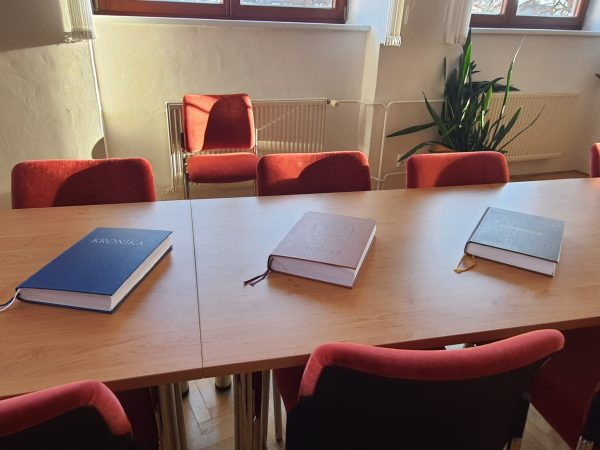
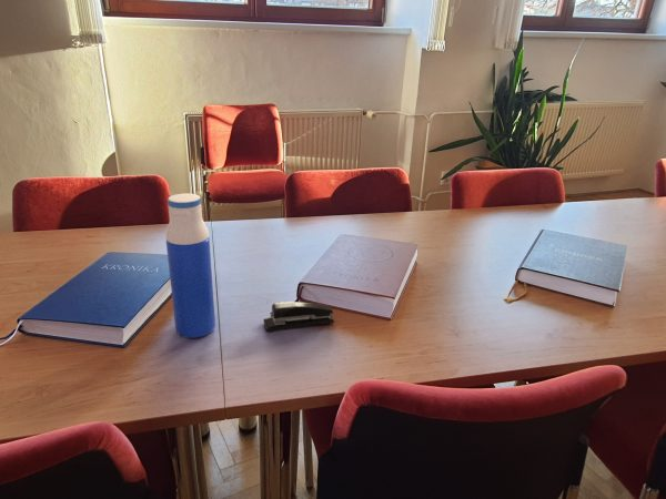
+ stapler (299, 313)
+ water bottle (190, 266)
